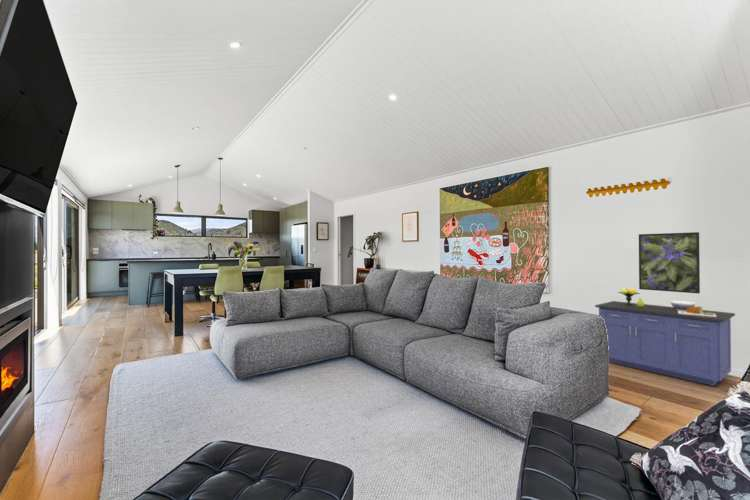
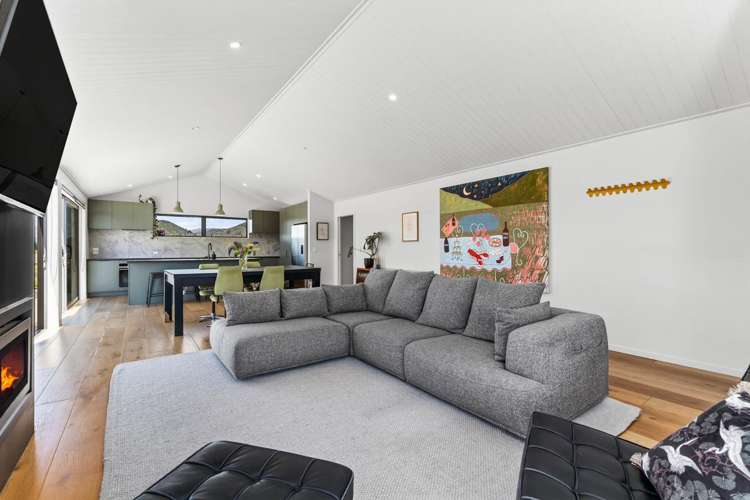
- storage cabinet (659, 330)
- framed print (667, 262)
